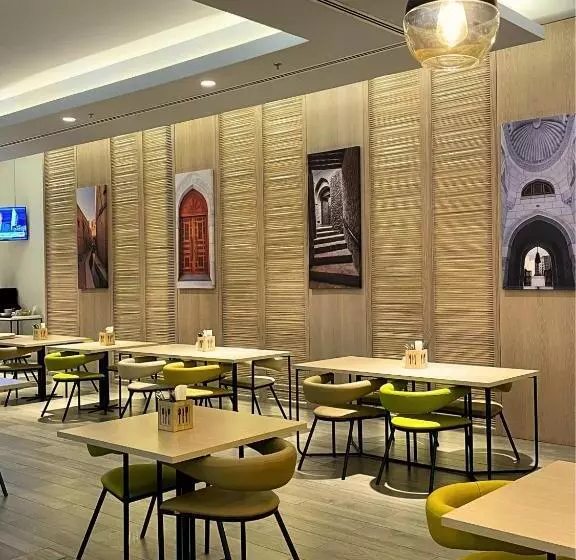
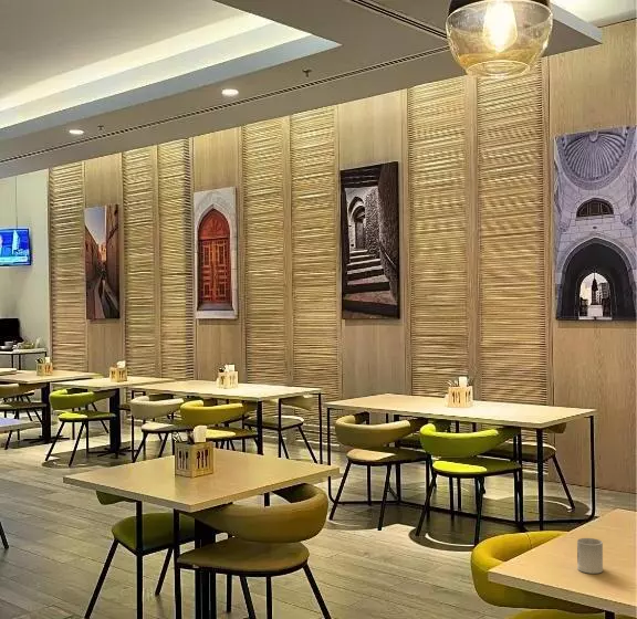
+ cup (592, 554)
